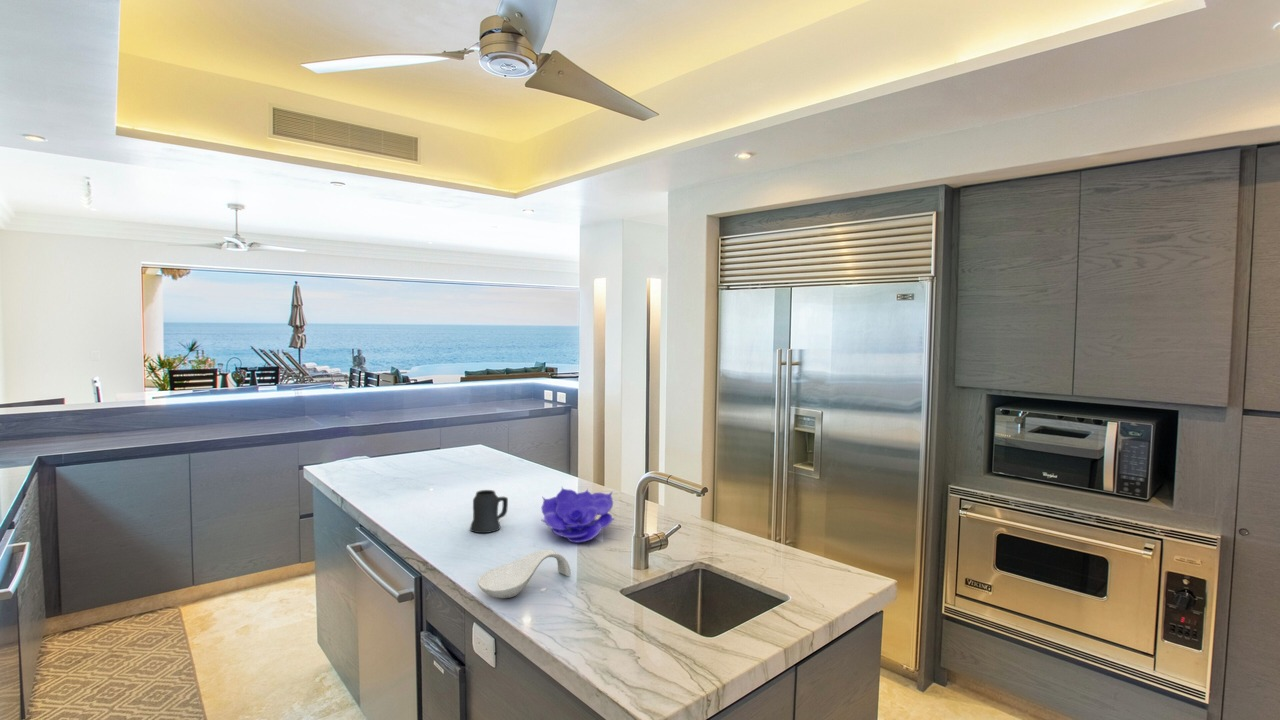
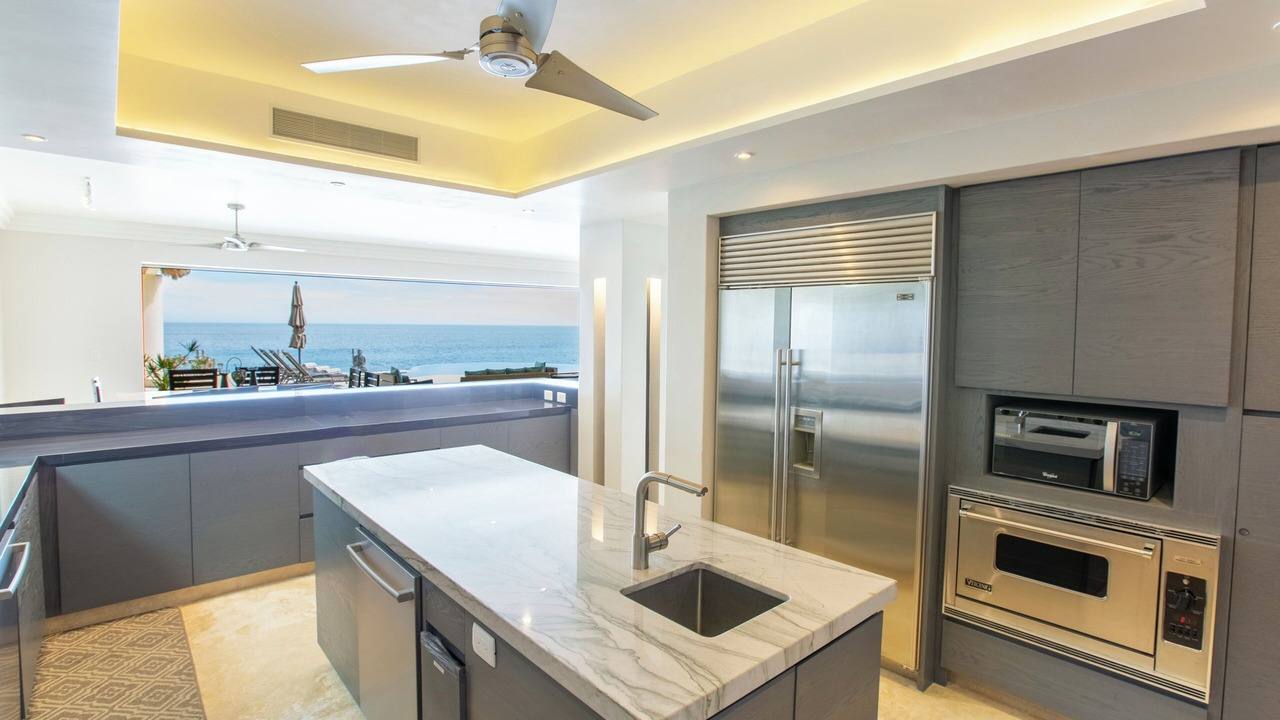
- spoon rest (525, 571)
- mug (489, 509)
- decorative bowl (575, 512)
